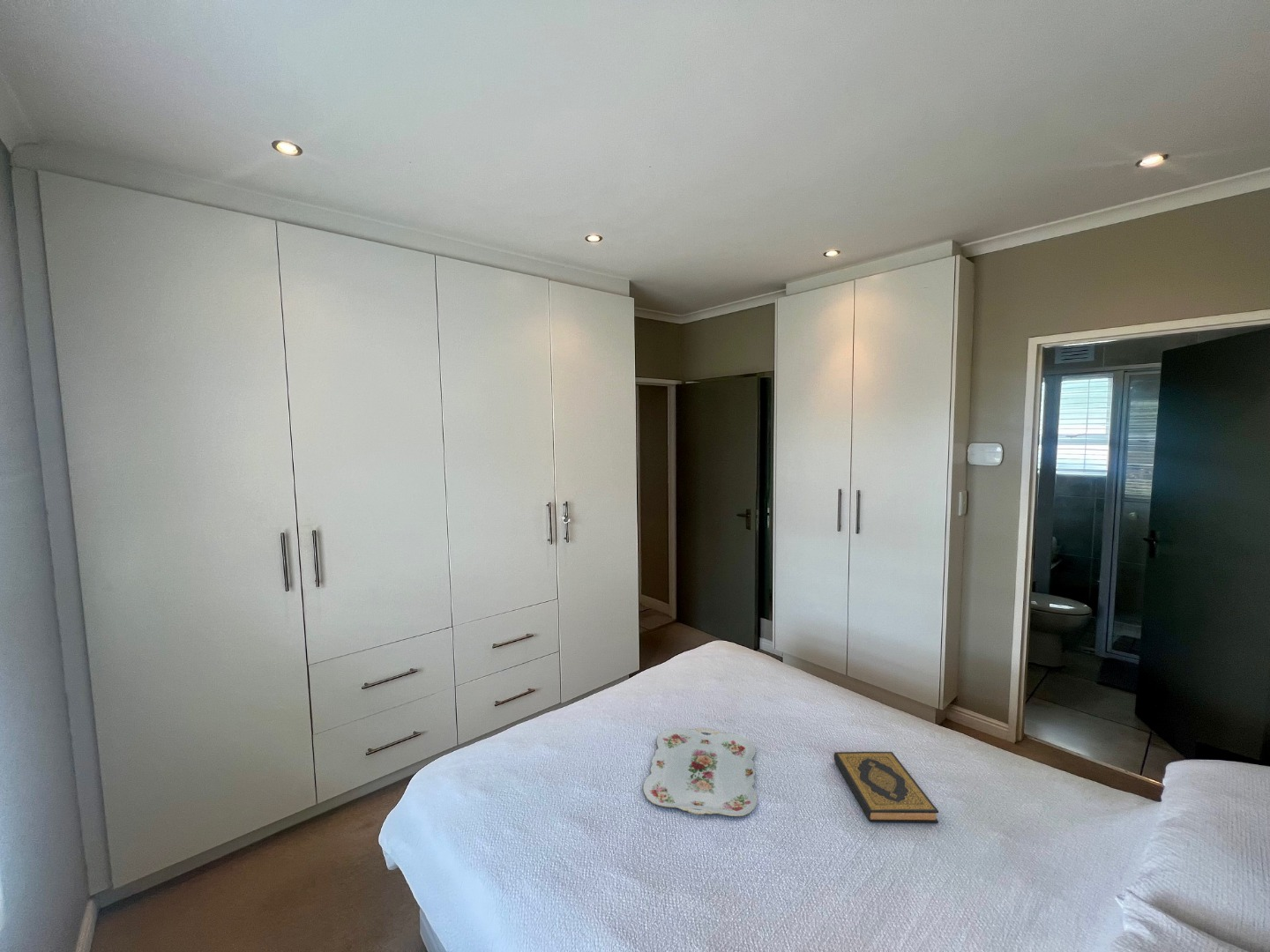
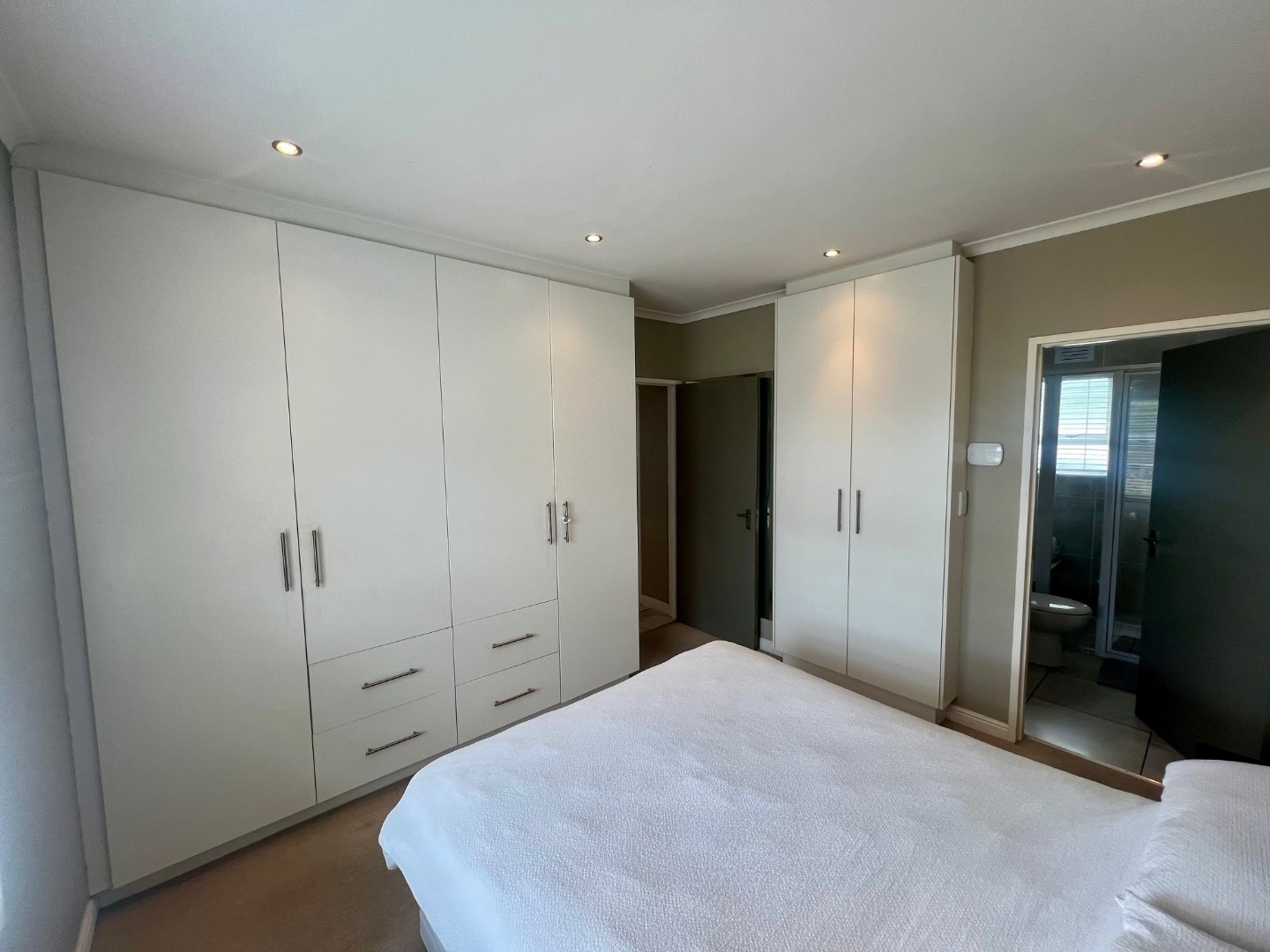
- hardback book (881, 784)
- serving tray (702, 768)
